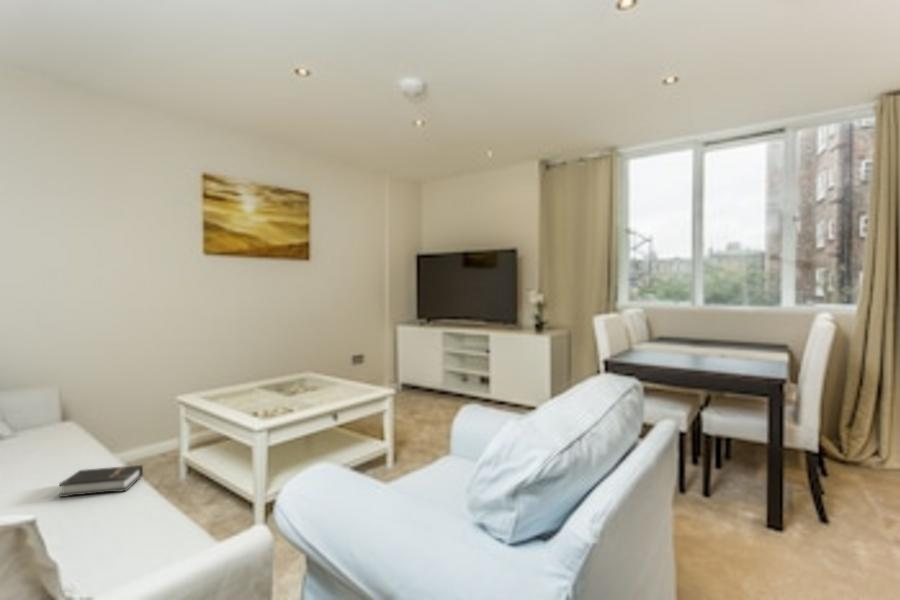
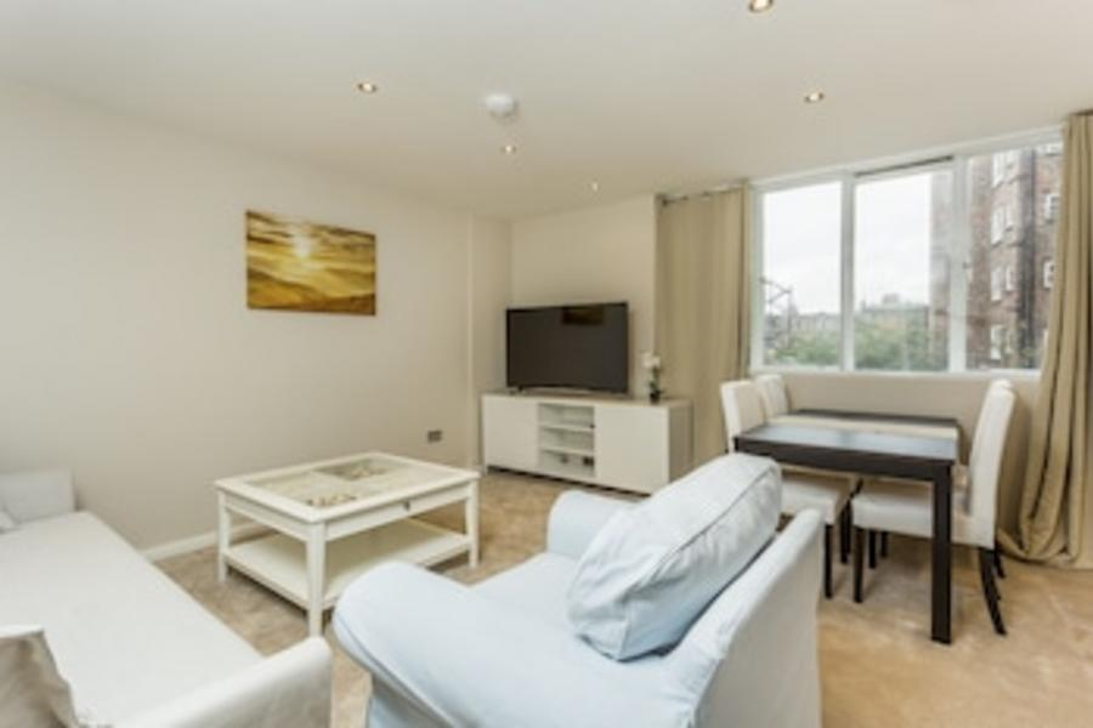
- hardback book (103, 479)
